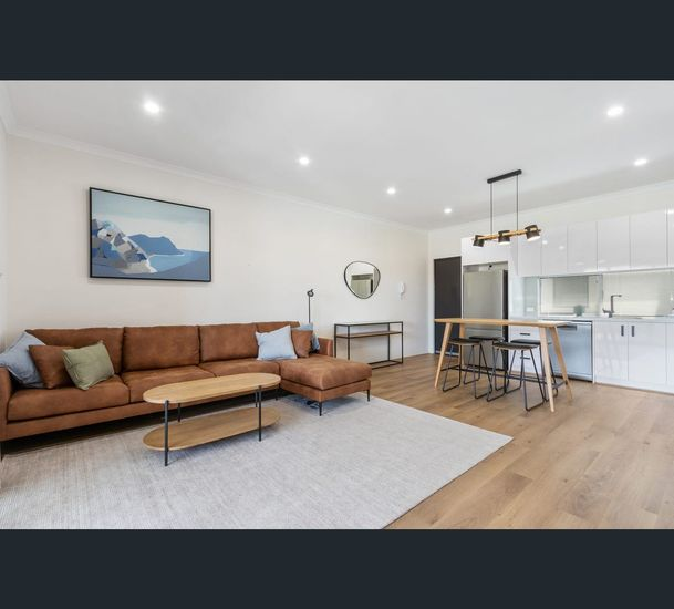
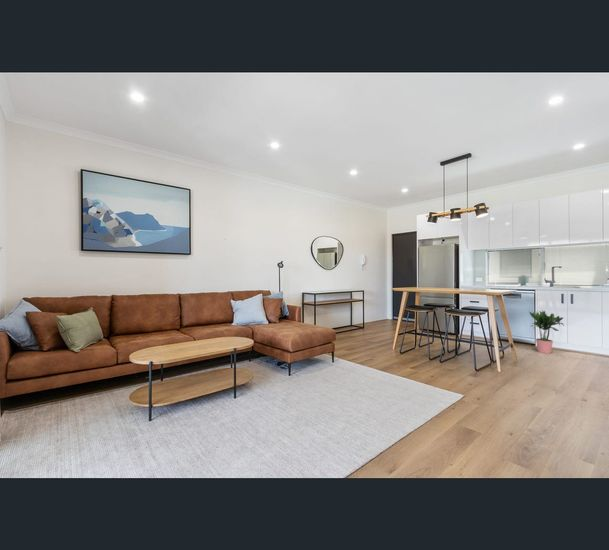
+ potted plant (548, 331)
